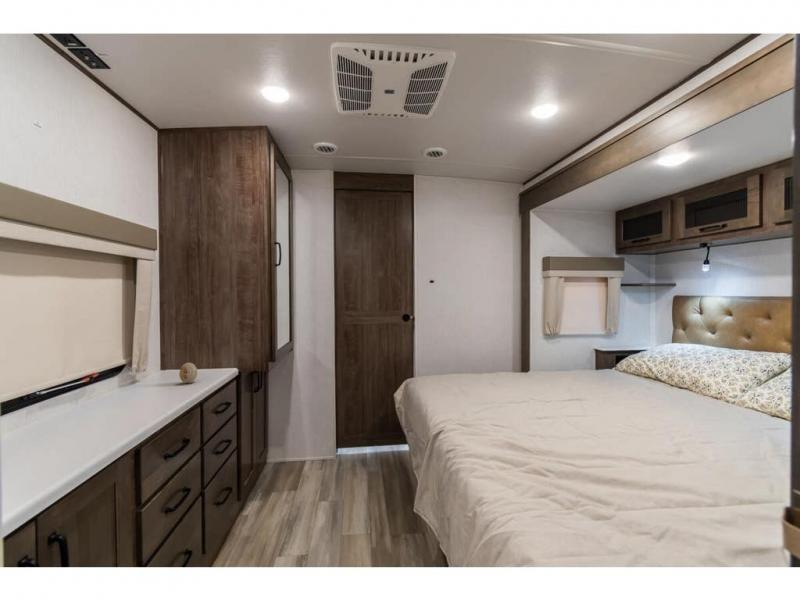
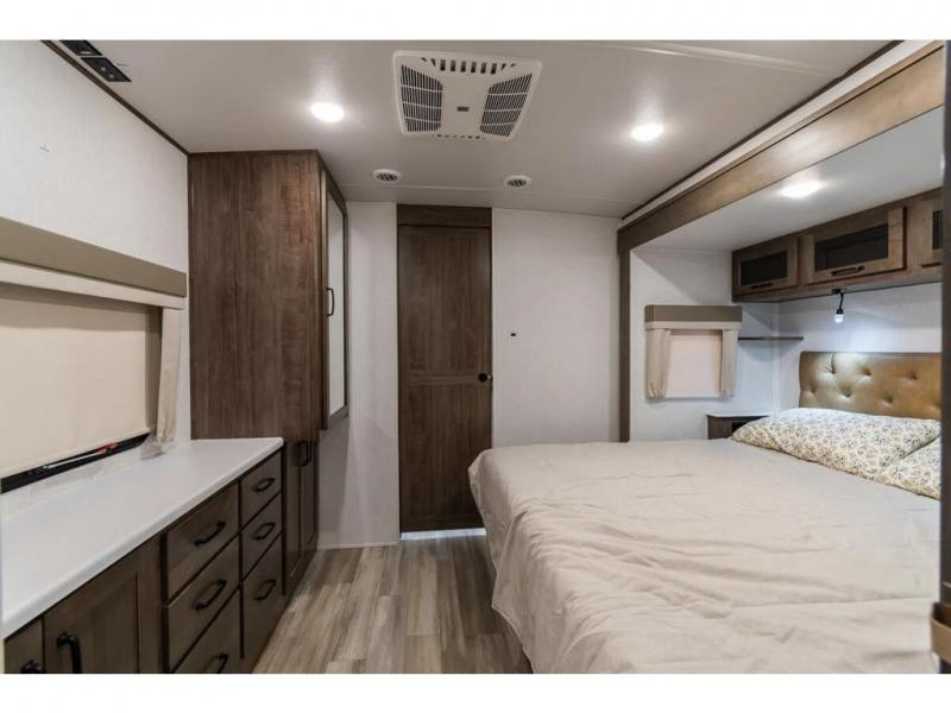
- decorative egg (188, 372)
